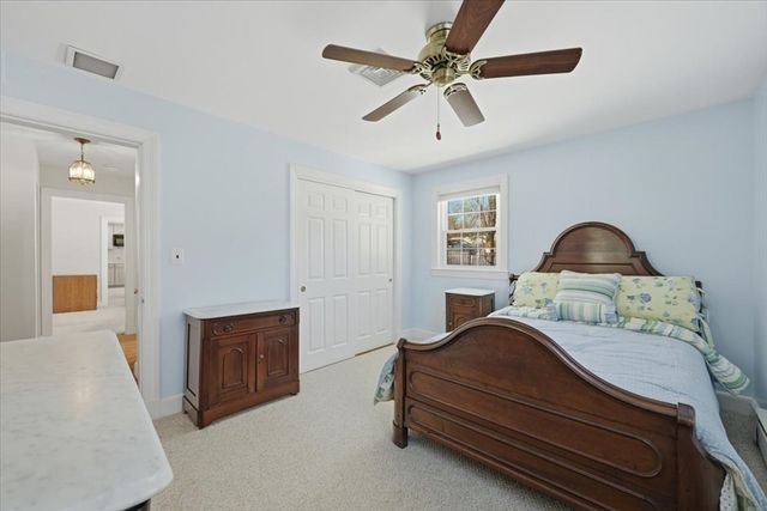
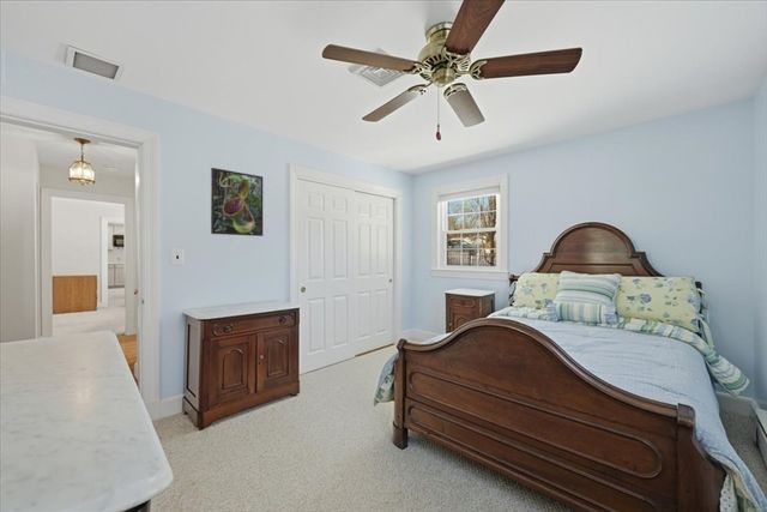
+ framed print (237, 203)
